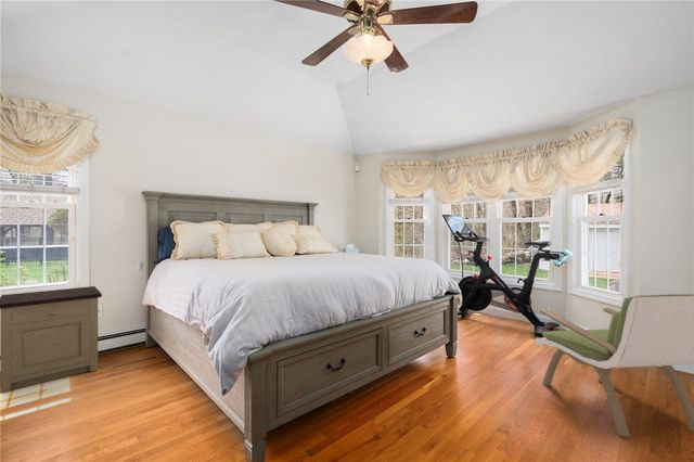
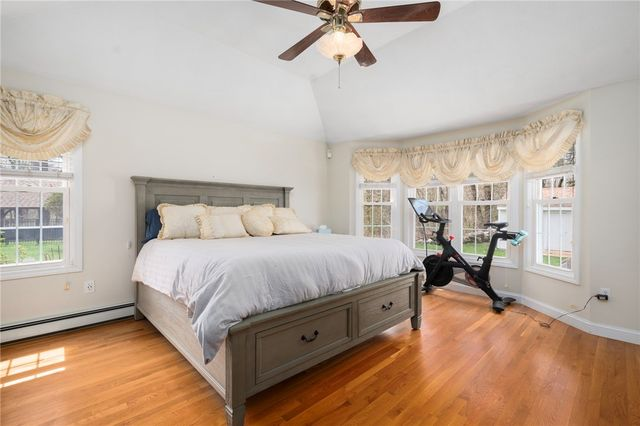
- armchair (617, 346)
- nightstand (52, 333)
